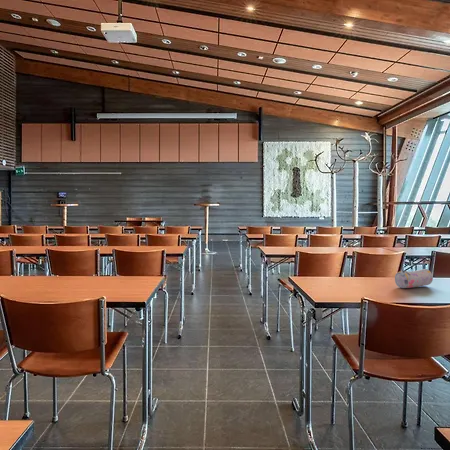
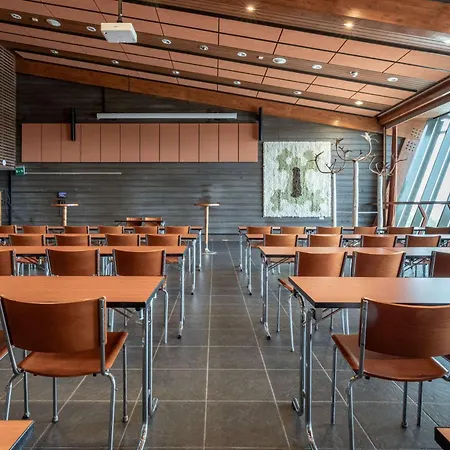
- pencil case (413, 278)
